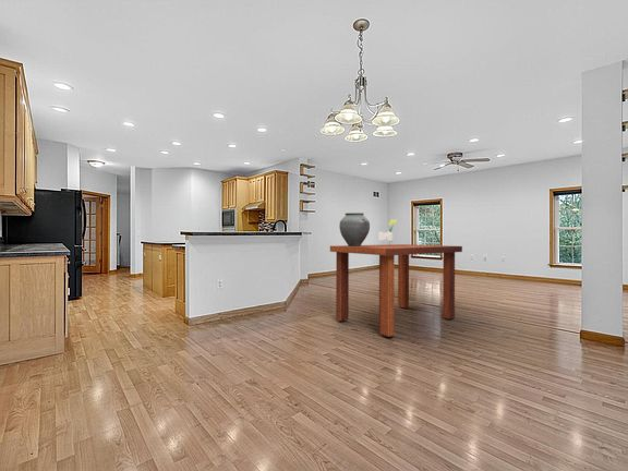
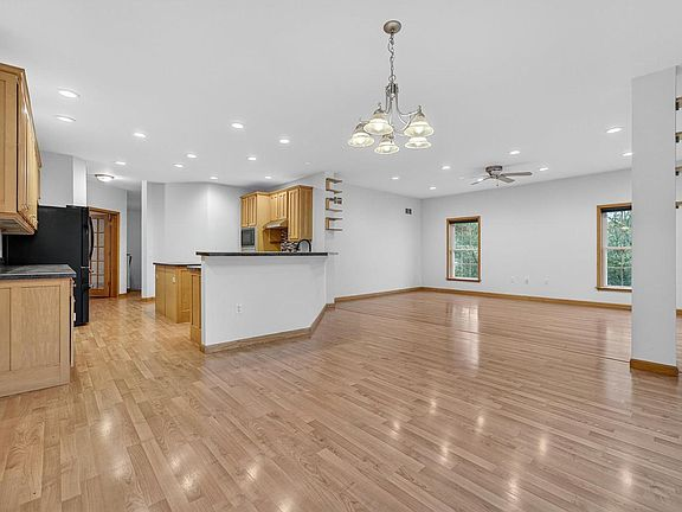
- bouquet (387, 232)
- ceramic pot (354, 229)
- dining table (398, 282)
